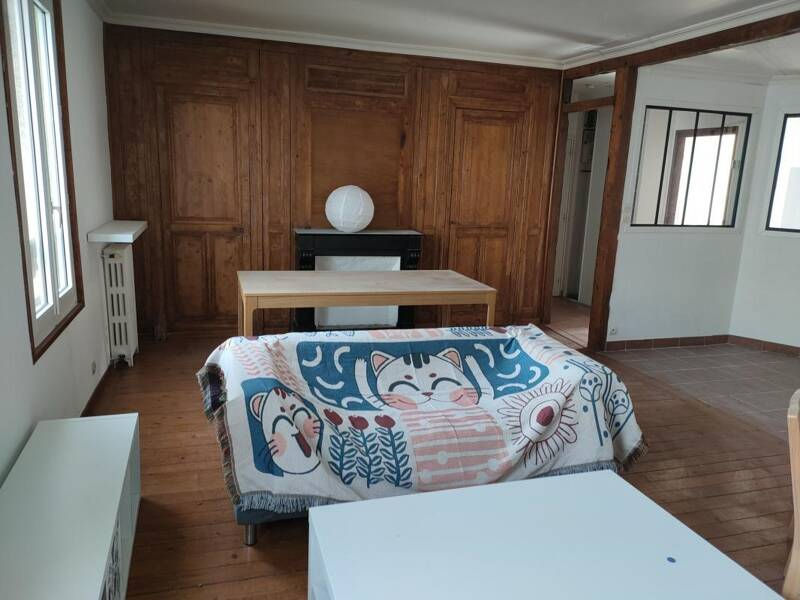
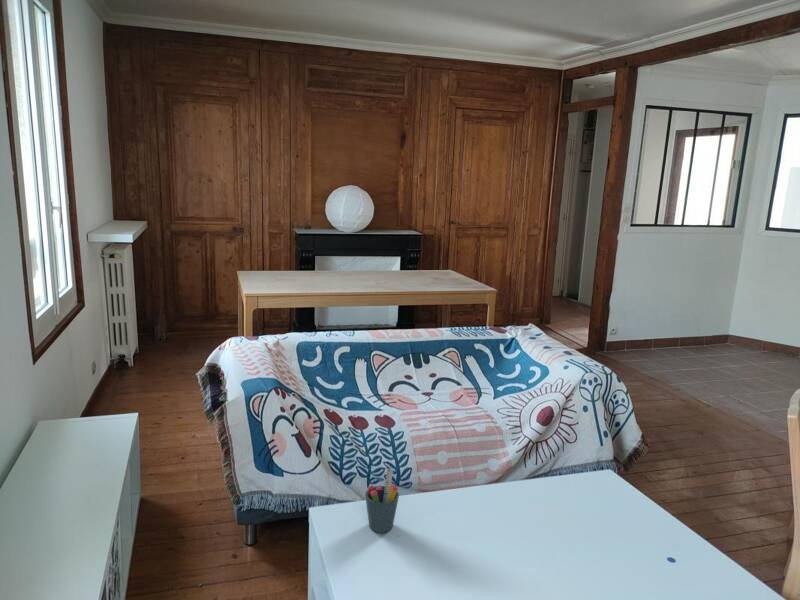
+ pen holder (382, 501)
